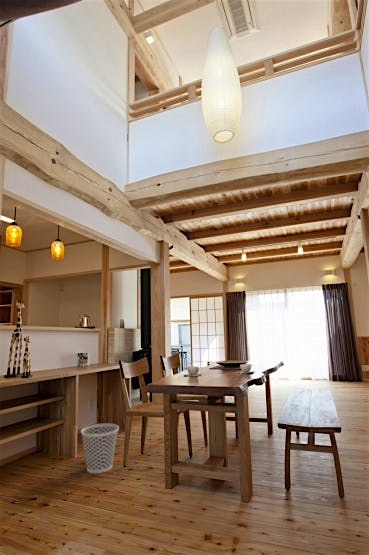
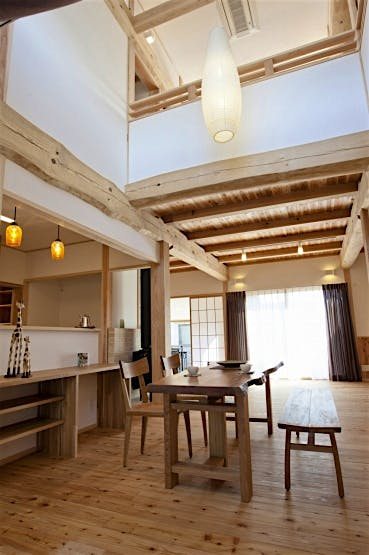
- wastebasket (99, 448)
